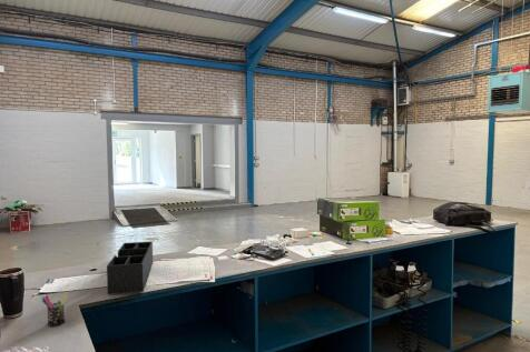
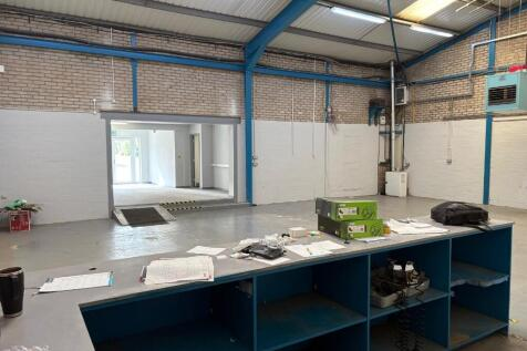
- pen holder (55, 308)
- desk organizer (132, 264)
